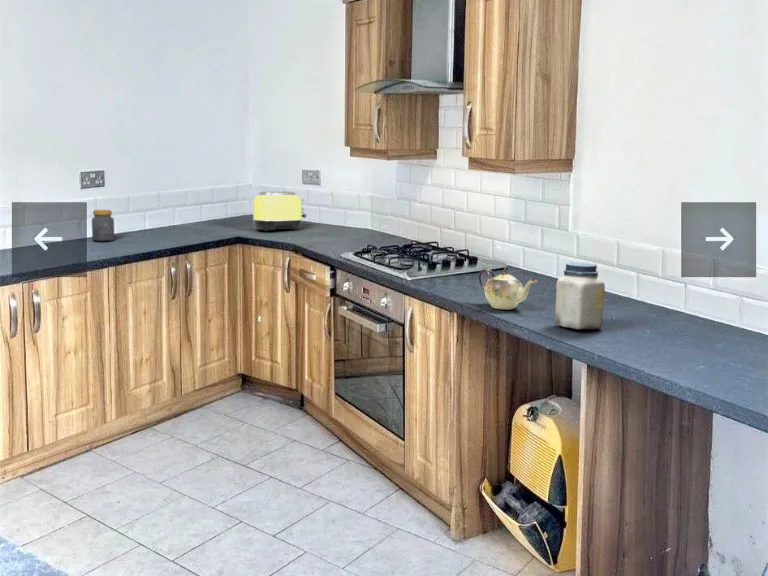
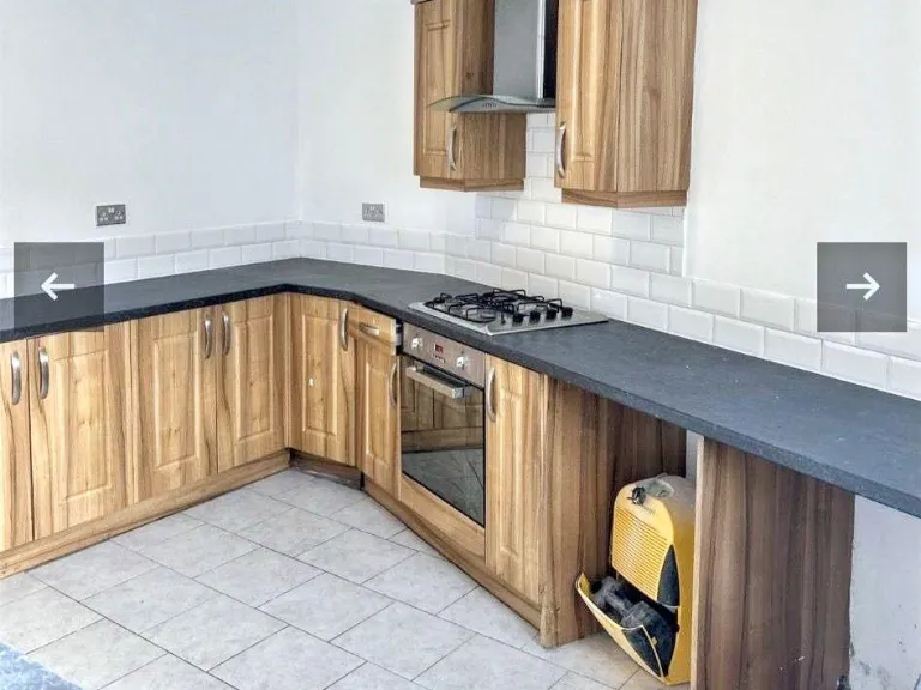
- jar (102, 225)
- toaster (279, 210)
- teapot (507, 287)
- jar (579, 295)
